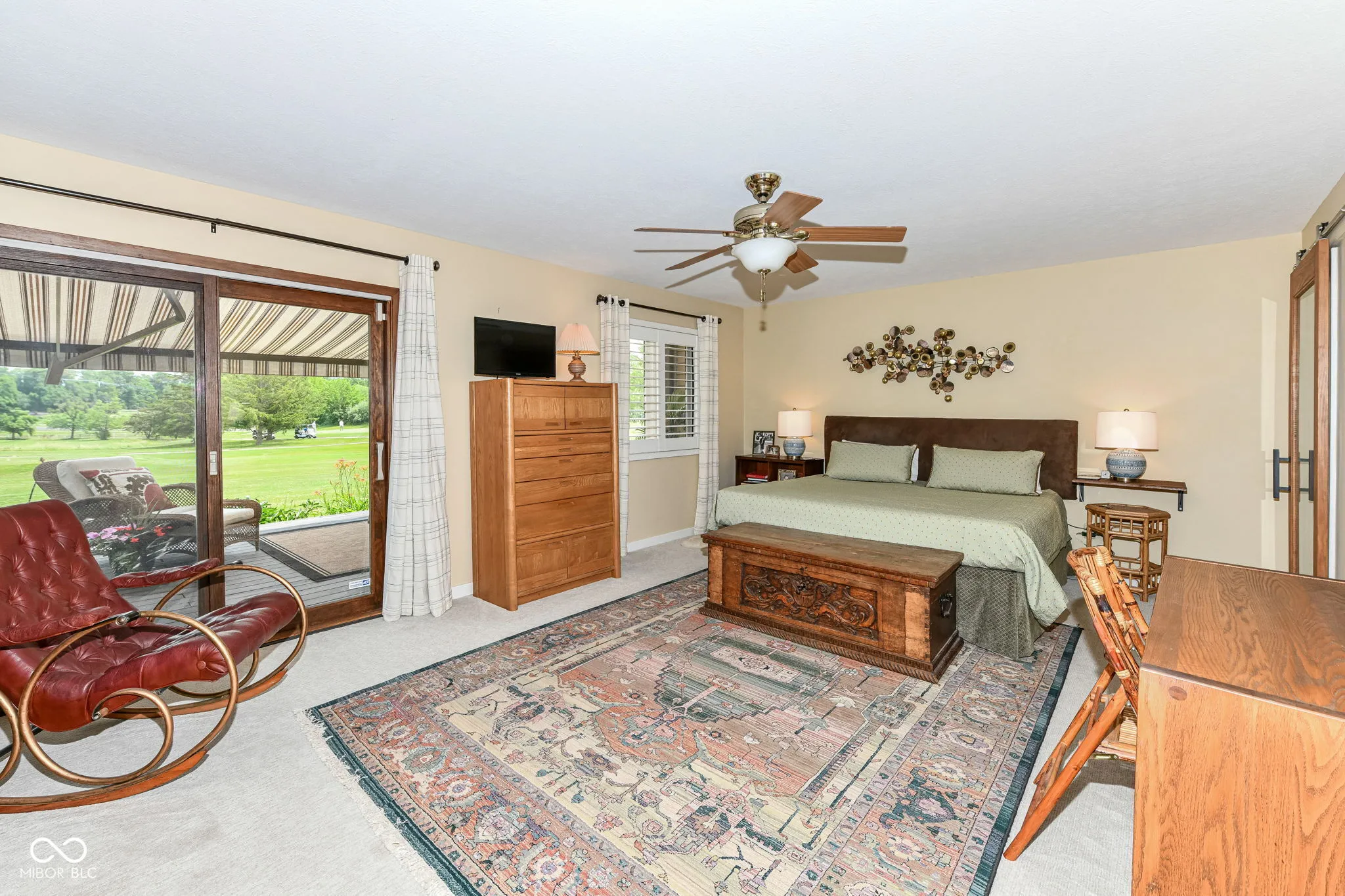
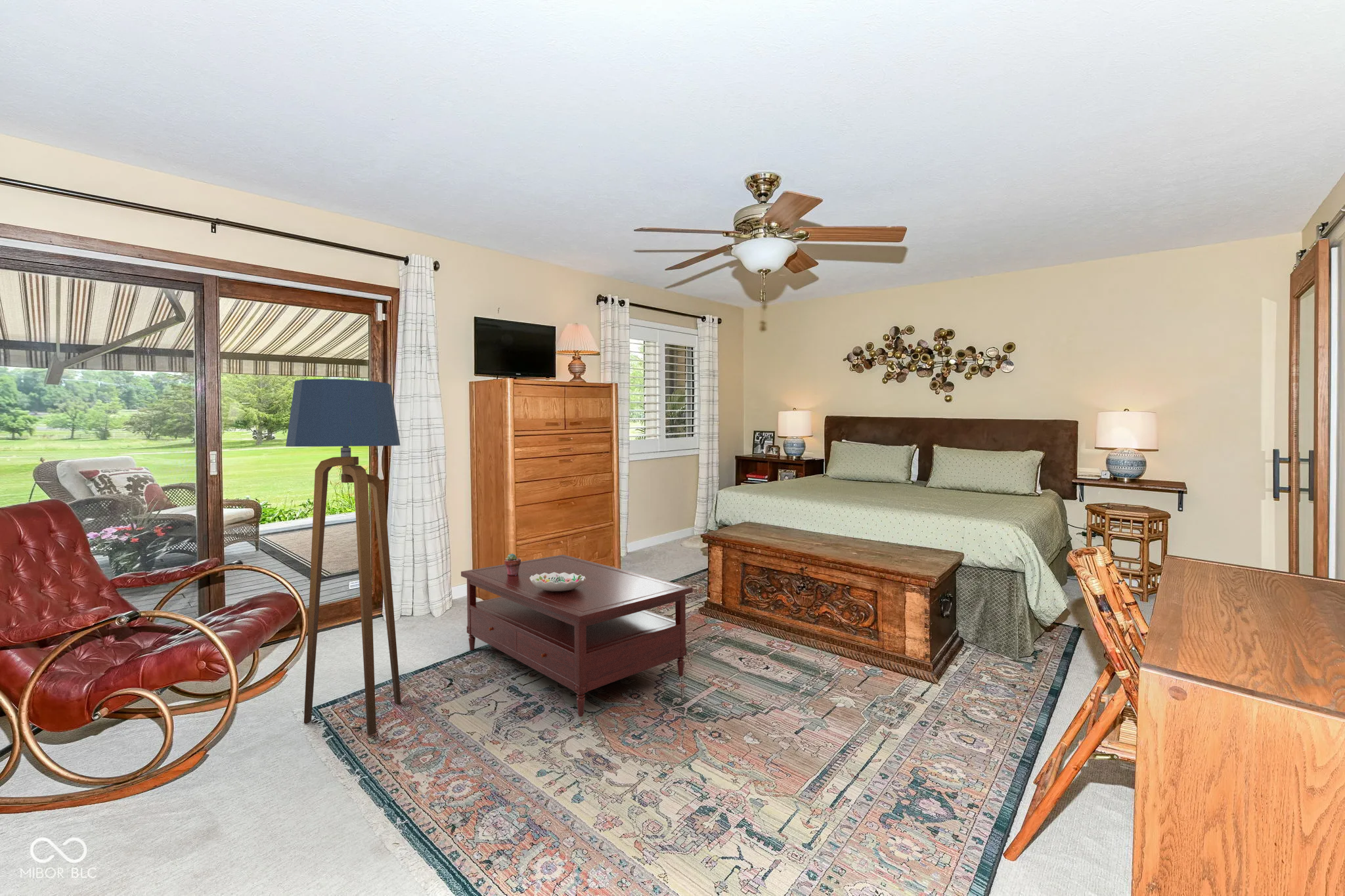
+ floor lamp (357, 549)
+ potted succulent (512, 563)
+ decorative bowl (558, 581)
+ coffee table (569, 621)
